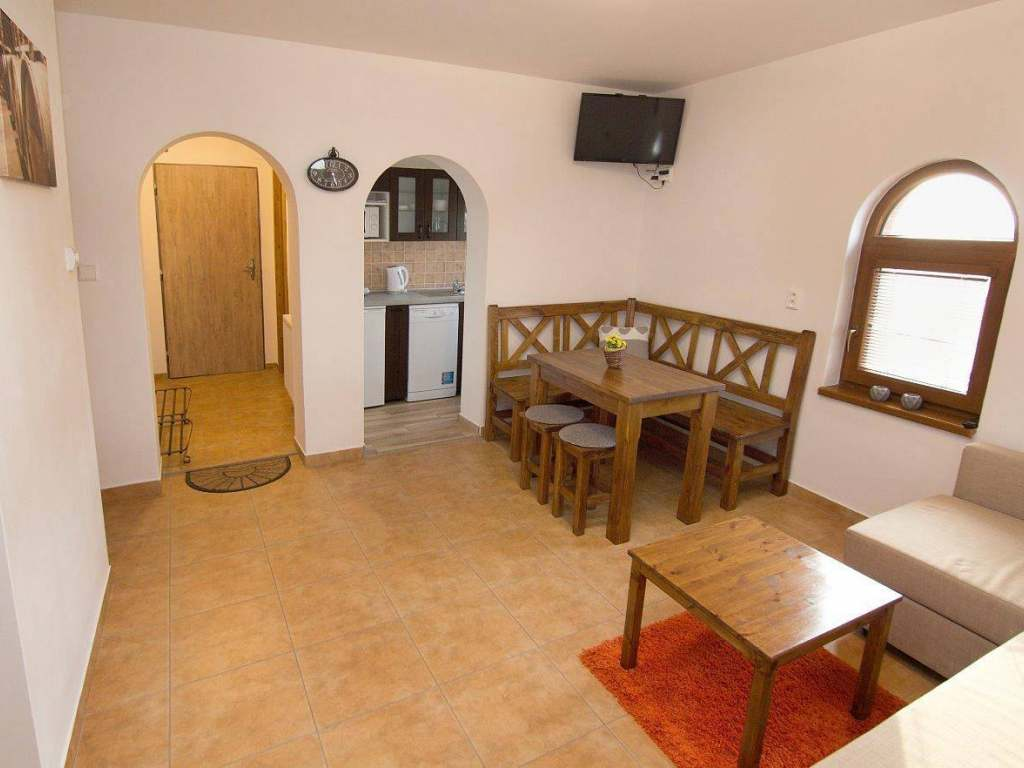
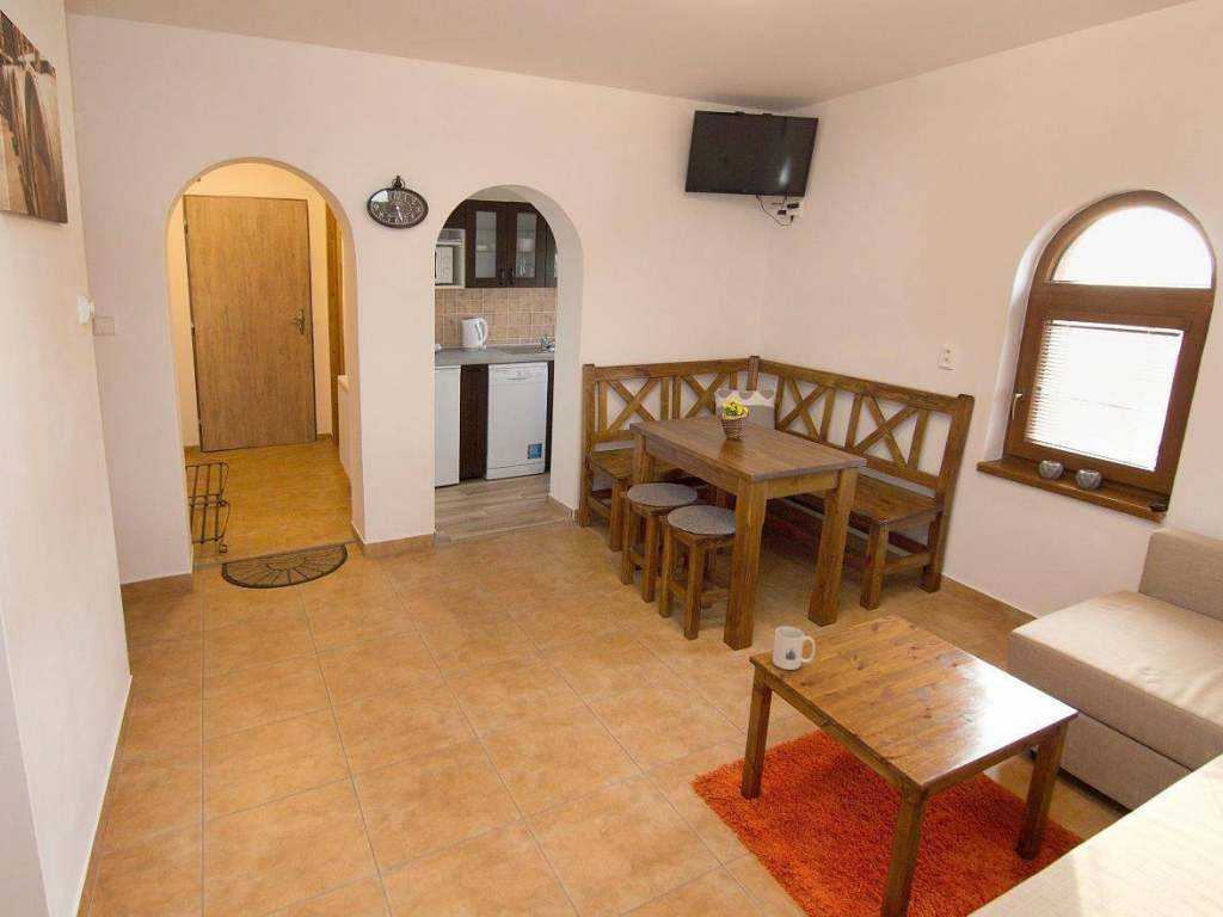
+ mug (794, 648)
